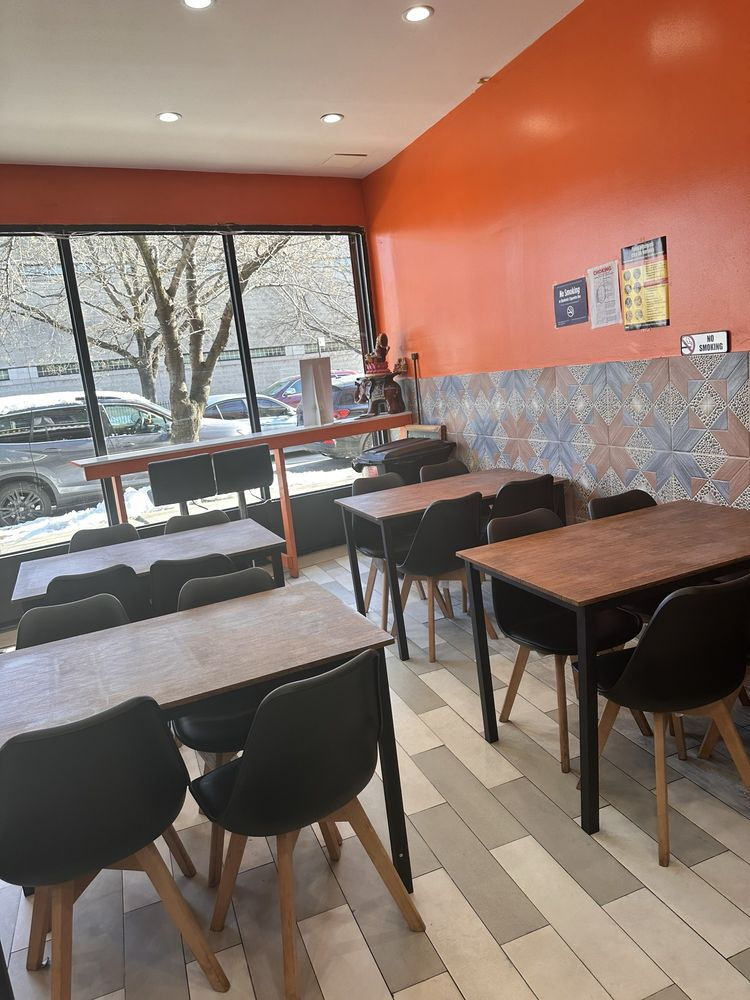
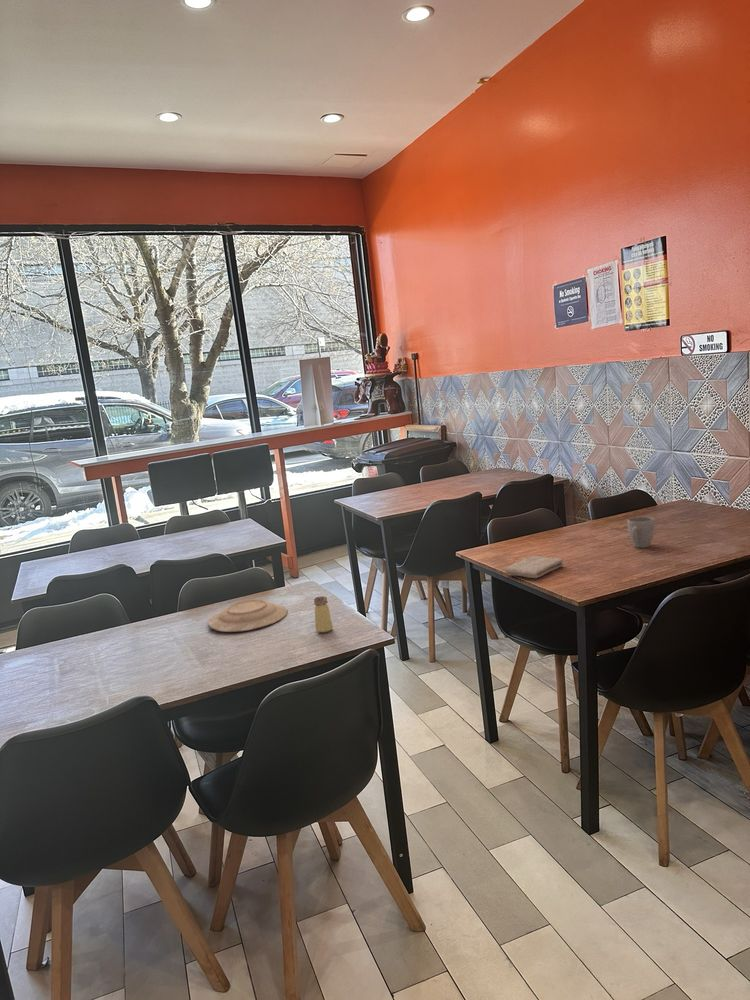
+ plate (247, 611)
+ saltshaker (322, 613)
+ washcloth (535, 566)
+ mug (639, 533)
